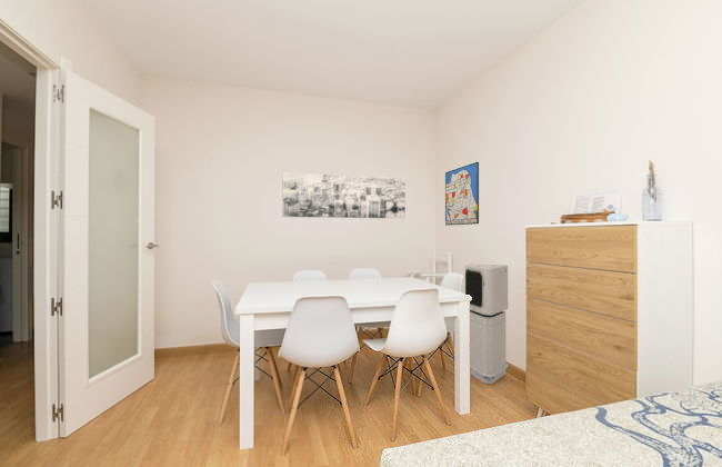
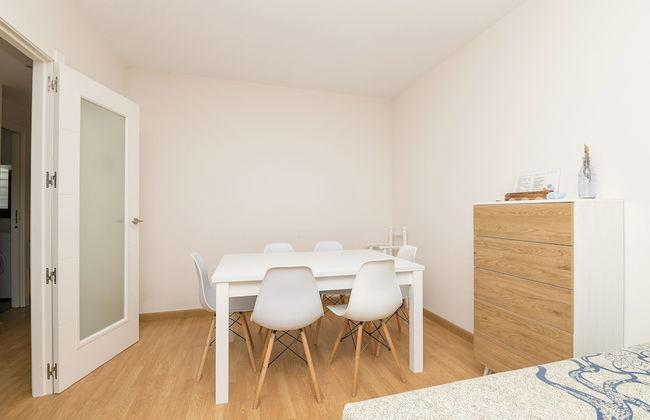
- air purifier (490, 320)
- wall art (347, 197)
- wall art (460, 196)
